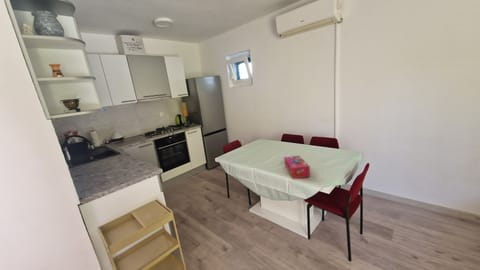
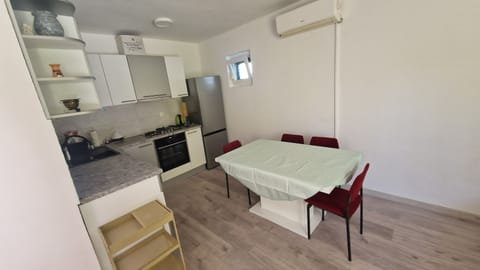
- tissue box (296, 166)
